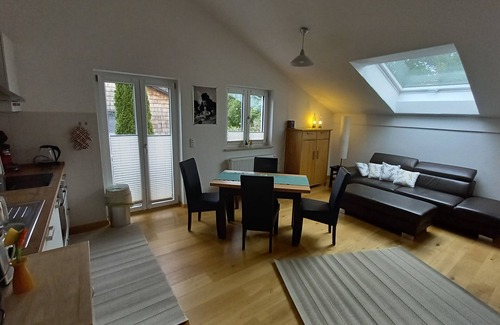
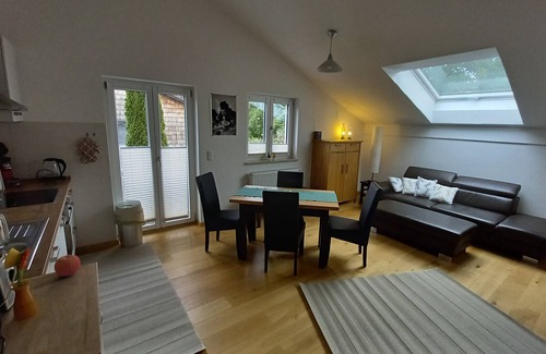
+ apple (67, 263)
